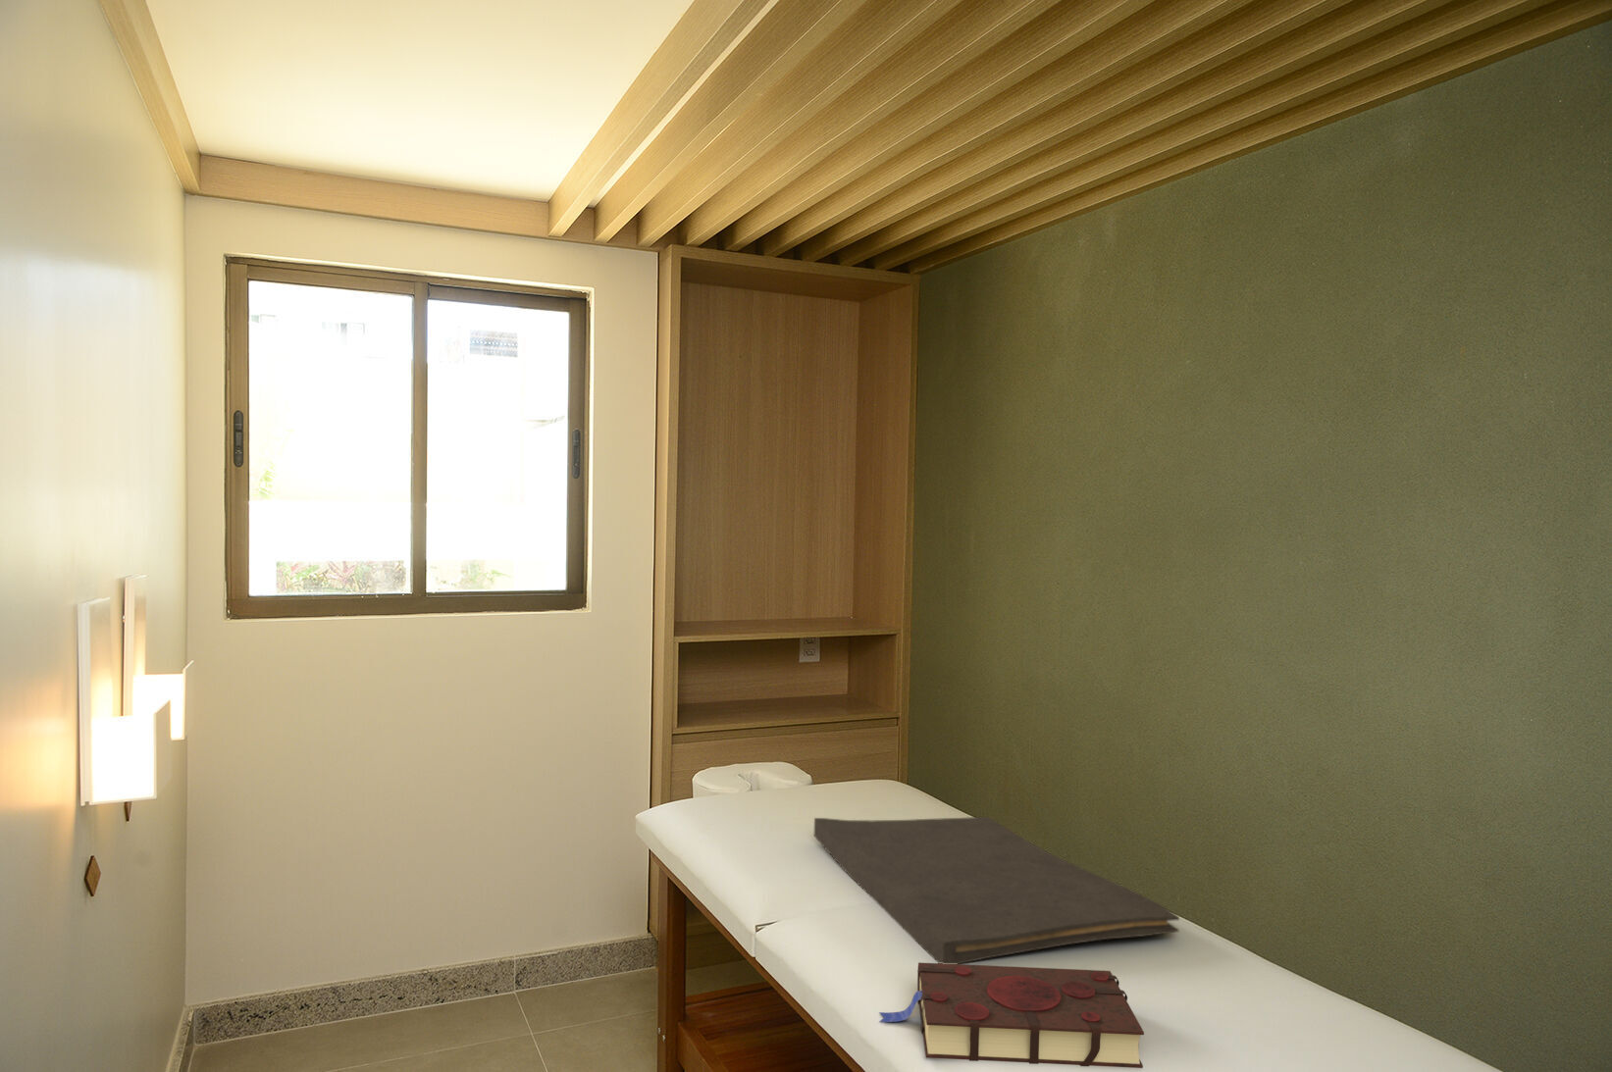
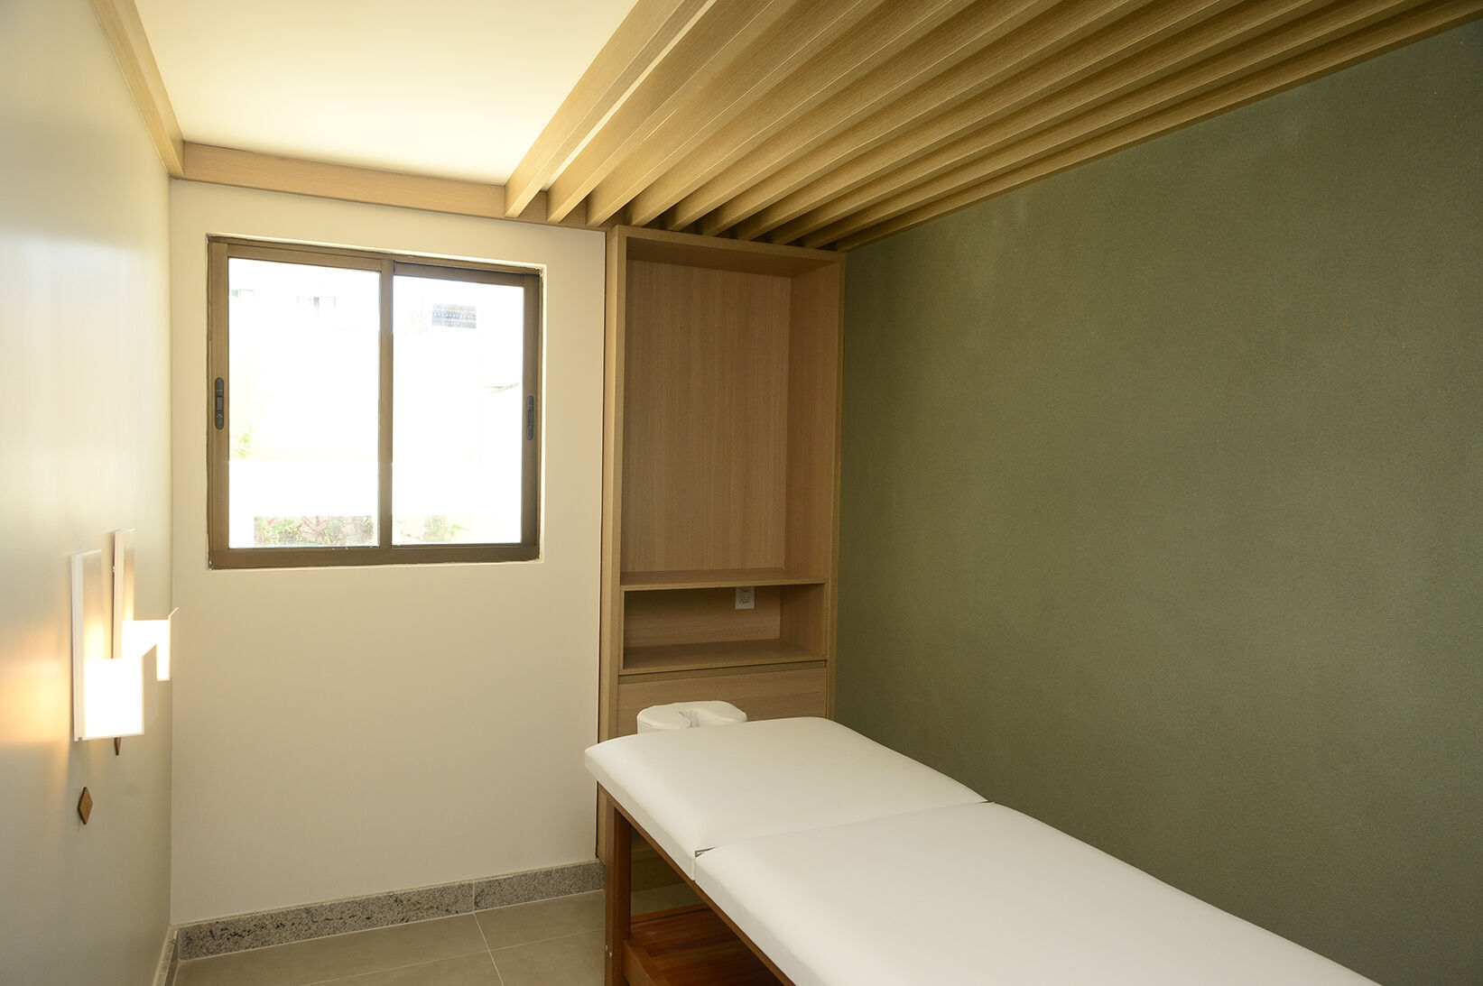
- book (1003, 1010)
- hand towel (974, 872)
